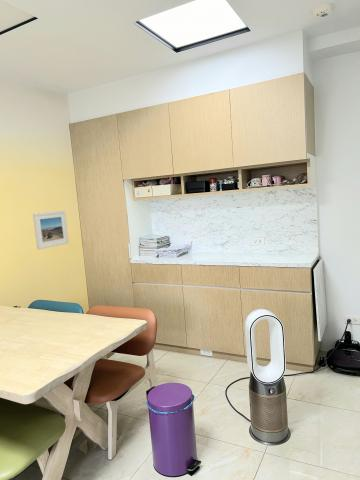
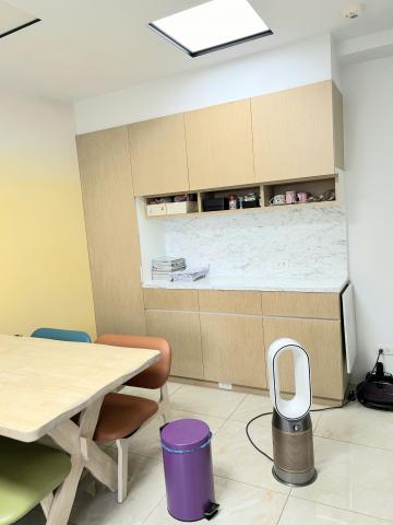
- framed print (51, 229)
